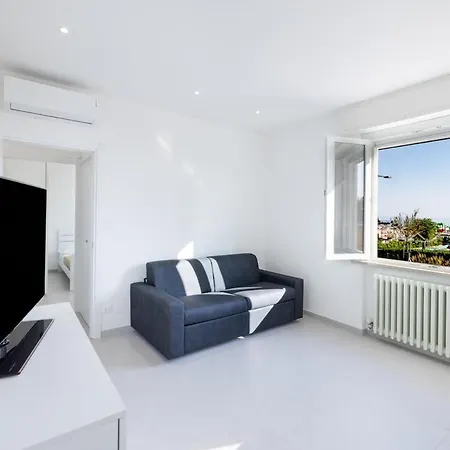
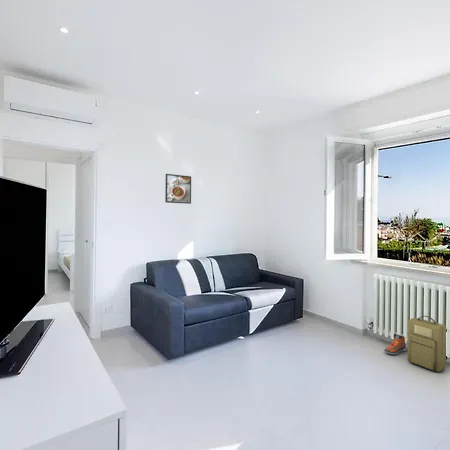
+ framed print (178, 189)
+ sneaker (394, 343)
+ backpack (426, 339)
